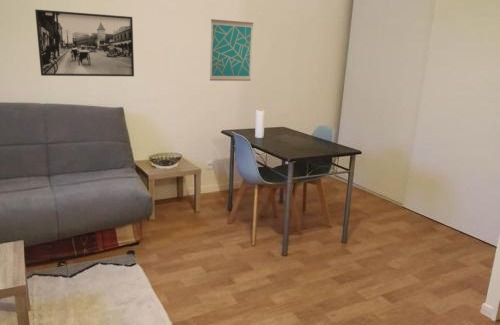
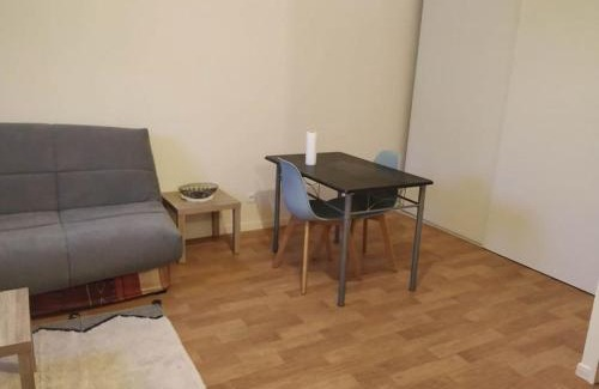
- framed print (88, 45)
- wall art (231, 51)
